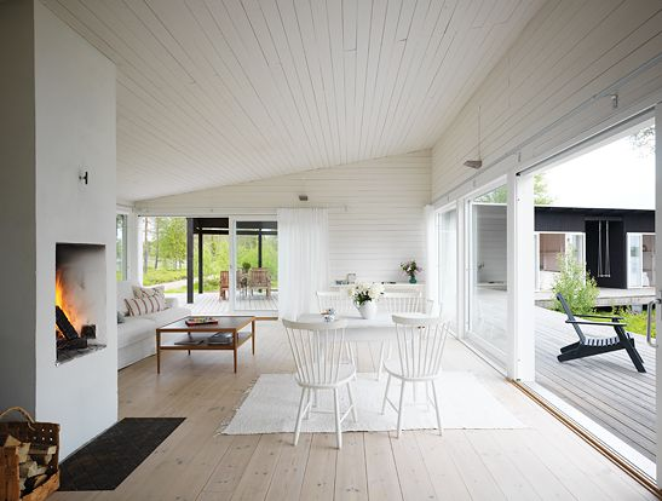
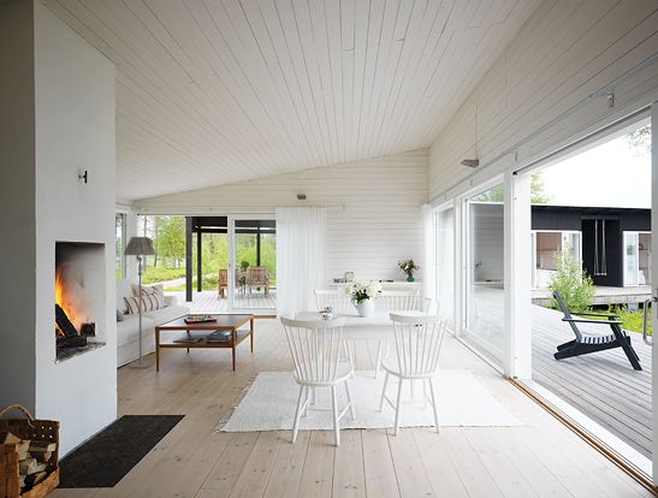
+ floor lamp (140, 301)
